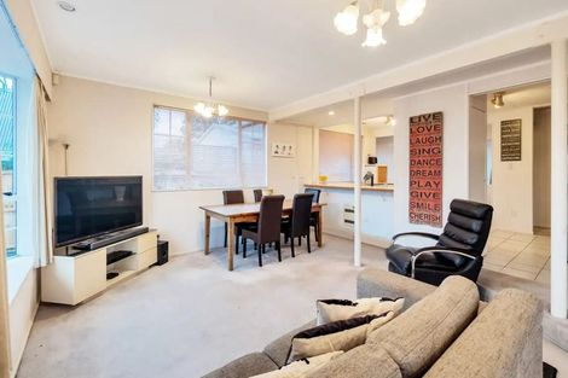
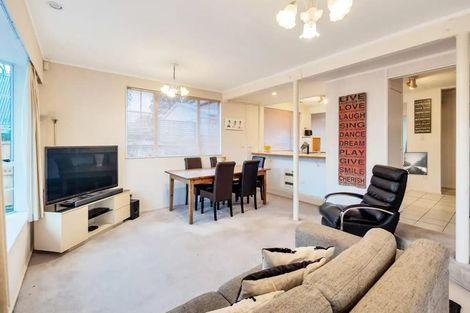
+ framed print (413, 163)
